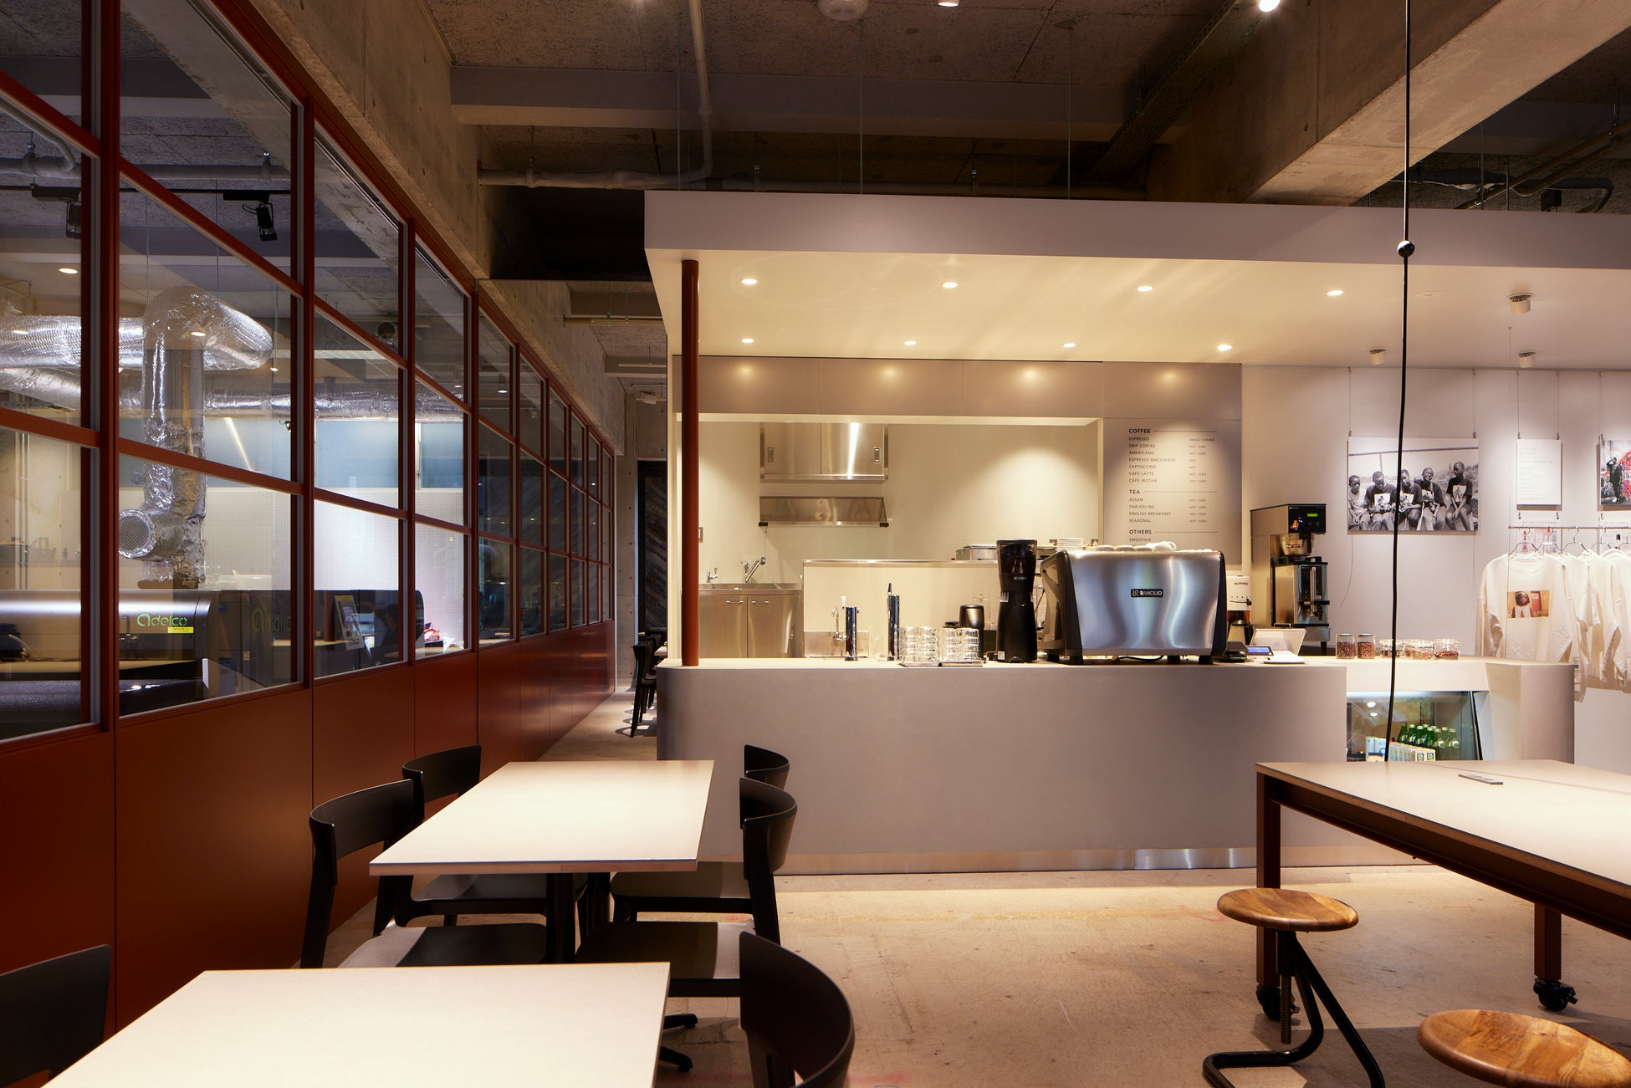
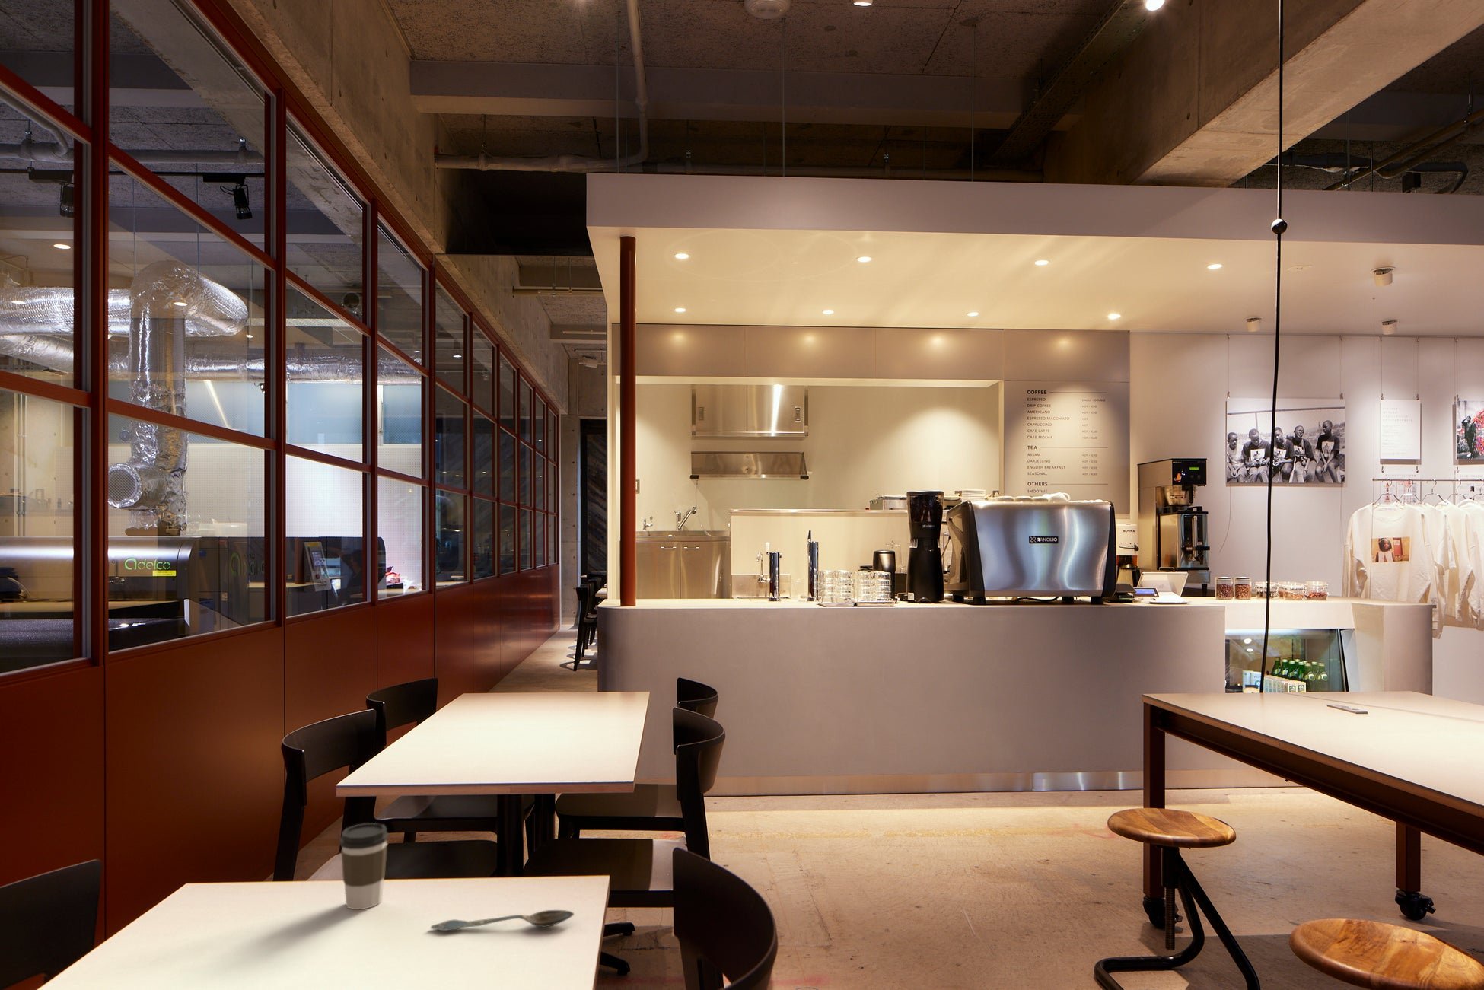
+ coffee cup (364, 866)
+ spoon (503, 920)
